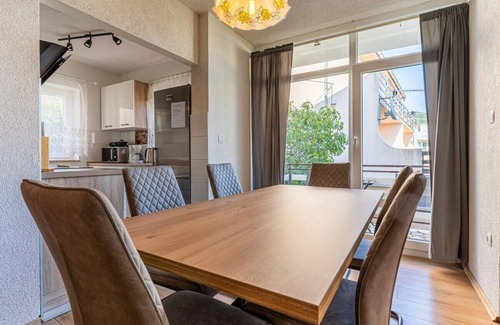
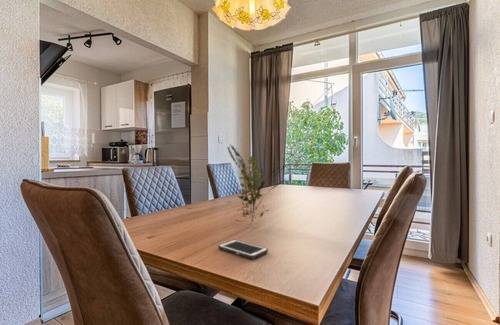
+ cell phone (242, 248)
+ flower arrangement (251, 183)
